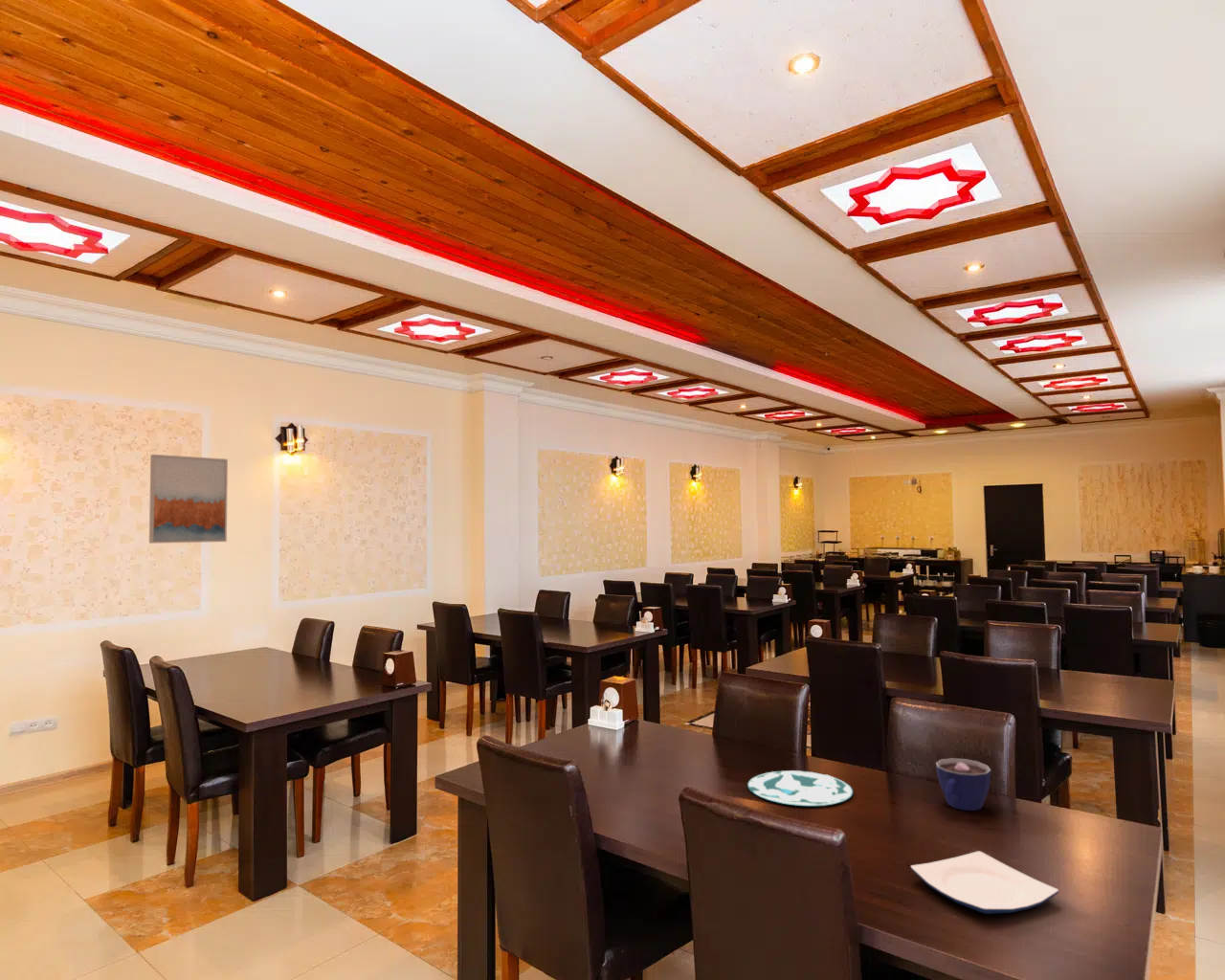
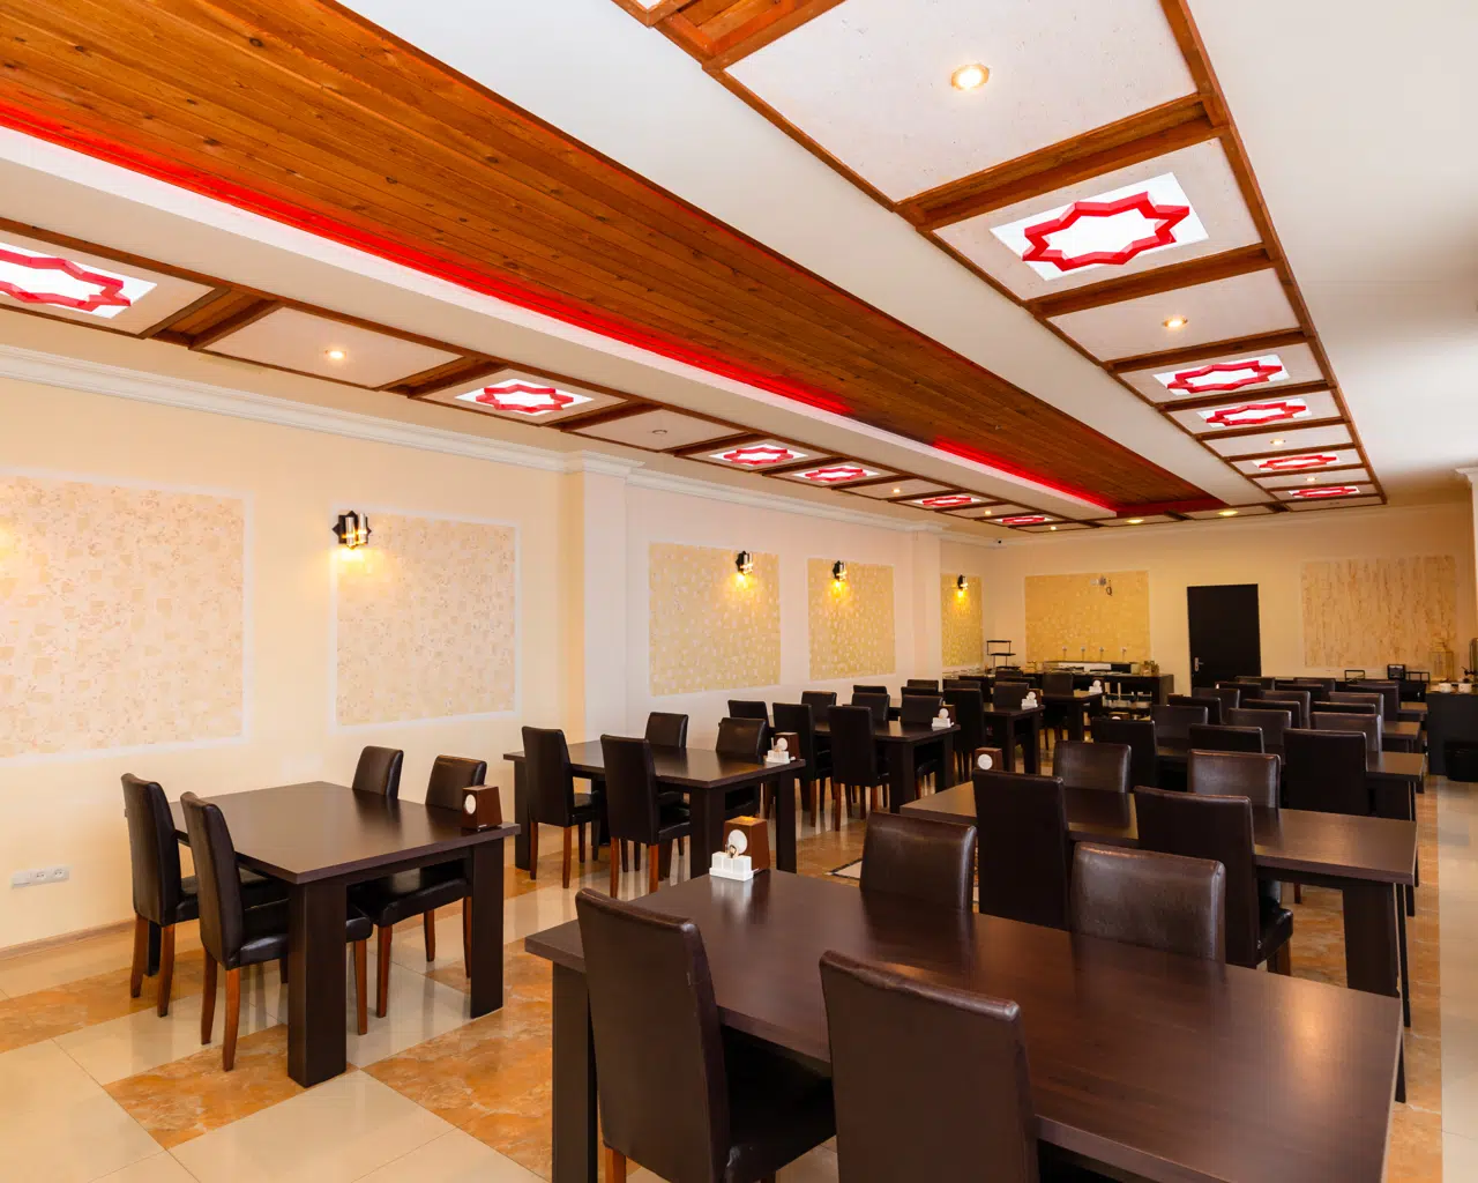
- plate (799, 782)
- cup (960, 787)
- plate (982, 884)
- wall art (189, 500)
